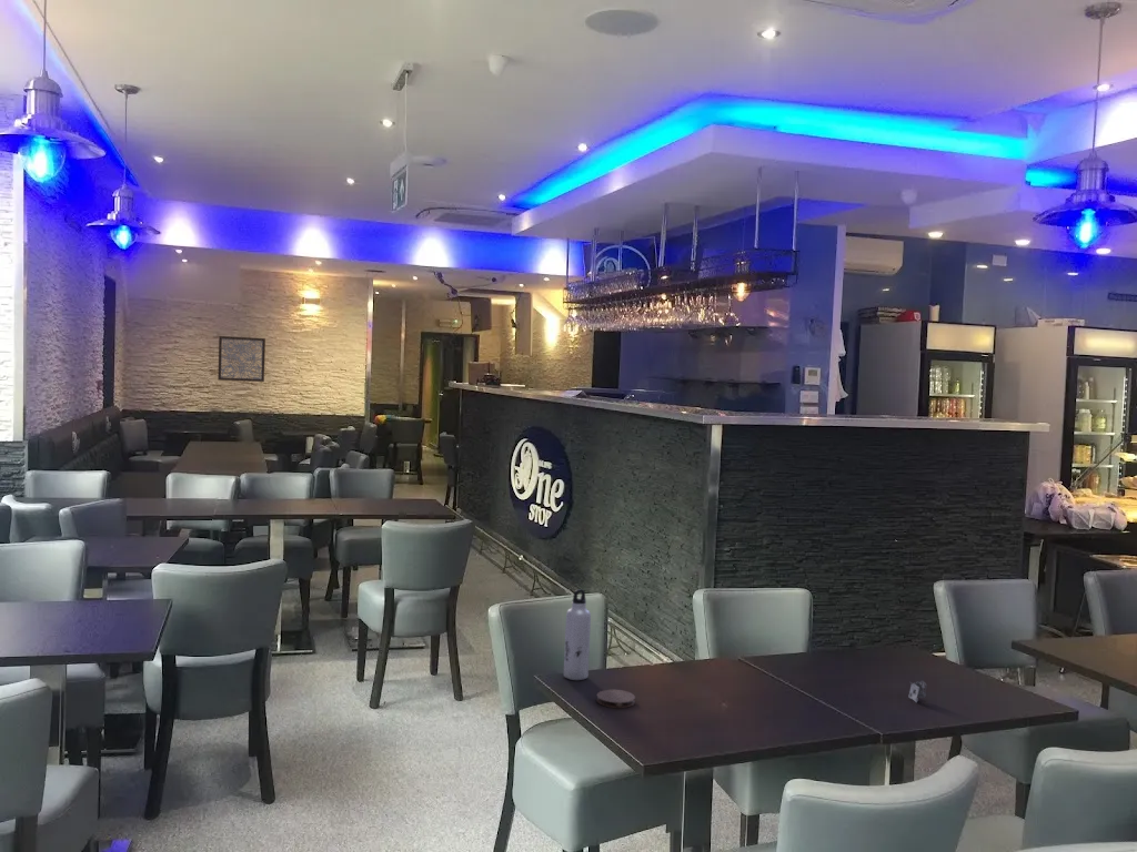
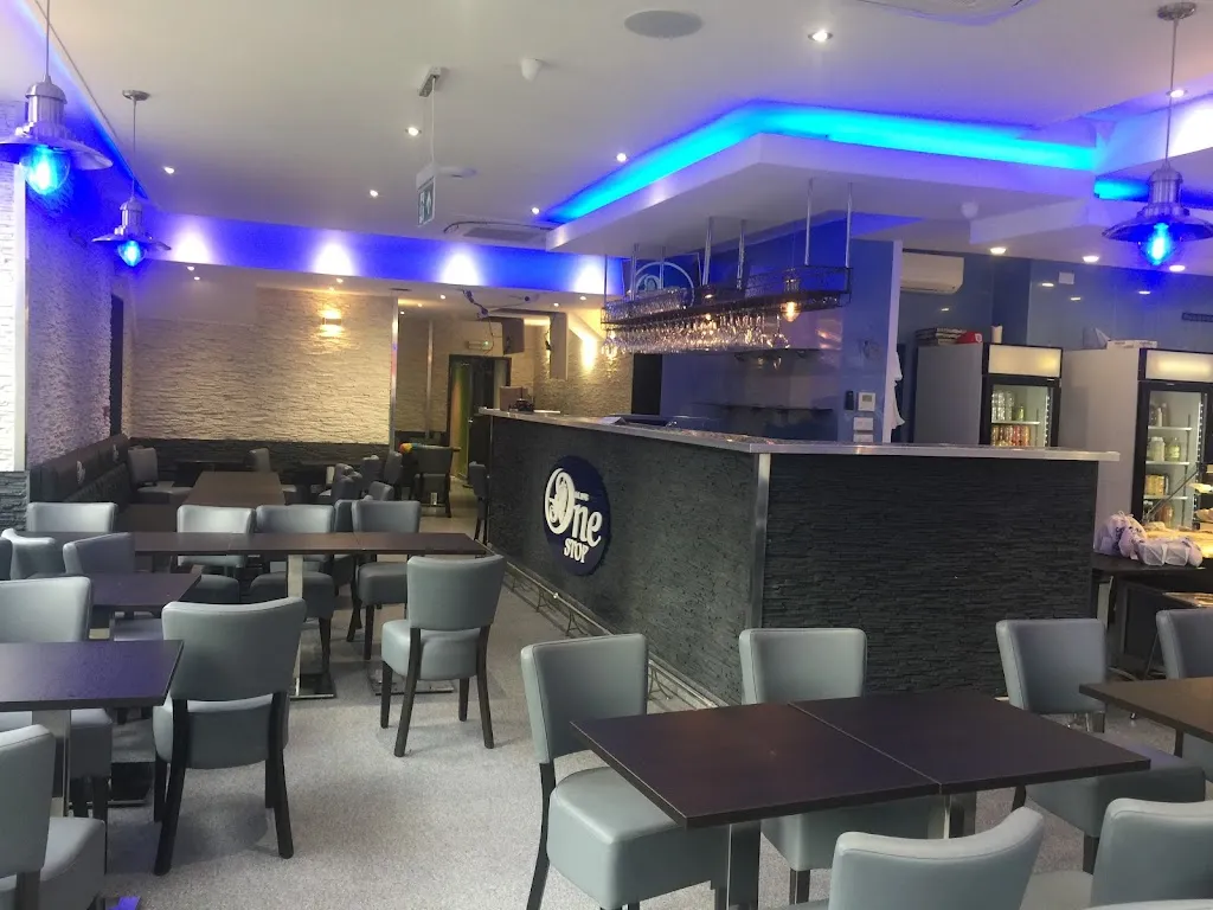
- napkin holder (909, 691)
- water bottle (577, 632)
- coaster (615, 698)
- wall art (240, 359)
